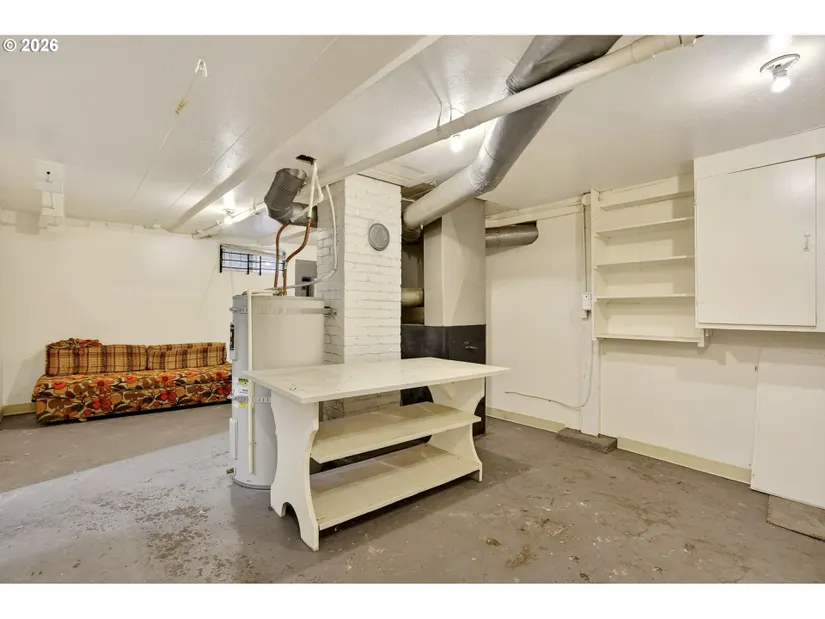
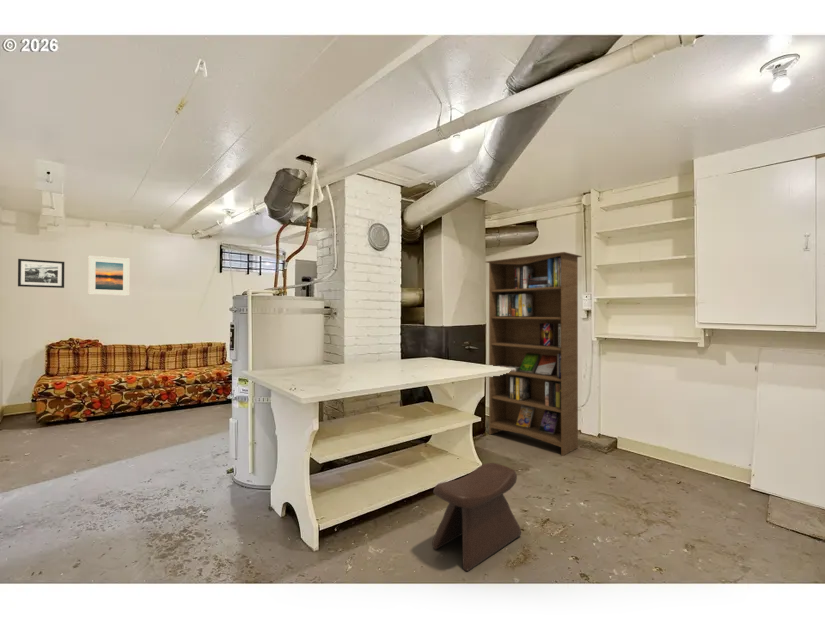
+ bookcase (531, 349)
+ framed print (109, 276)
+ stool (477, 509)
+ picture frame (41, 273)
